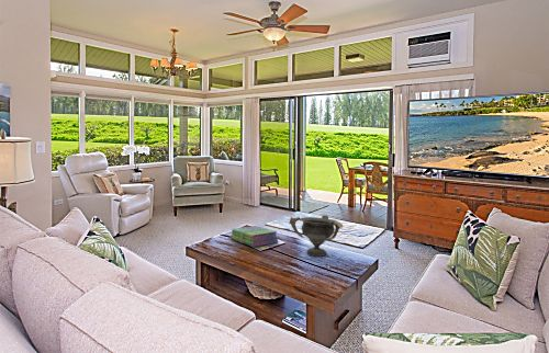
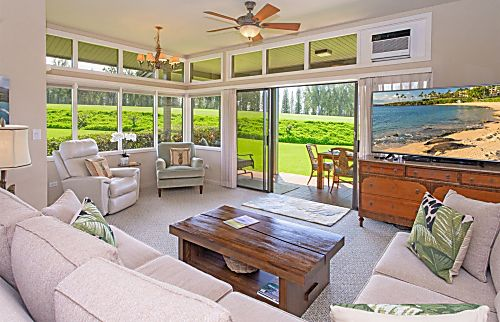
- decorative bowl (313, 234)
- stack of books (254, 235)
